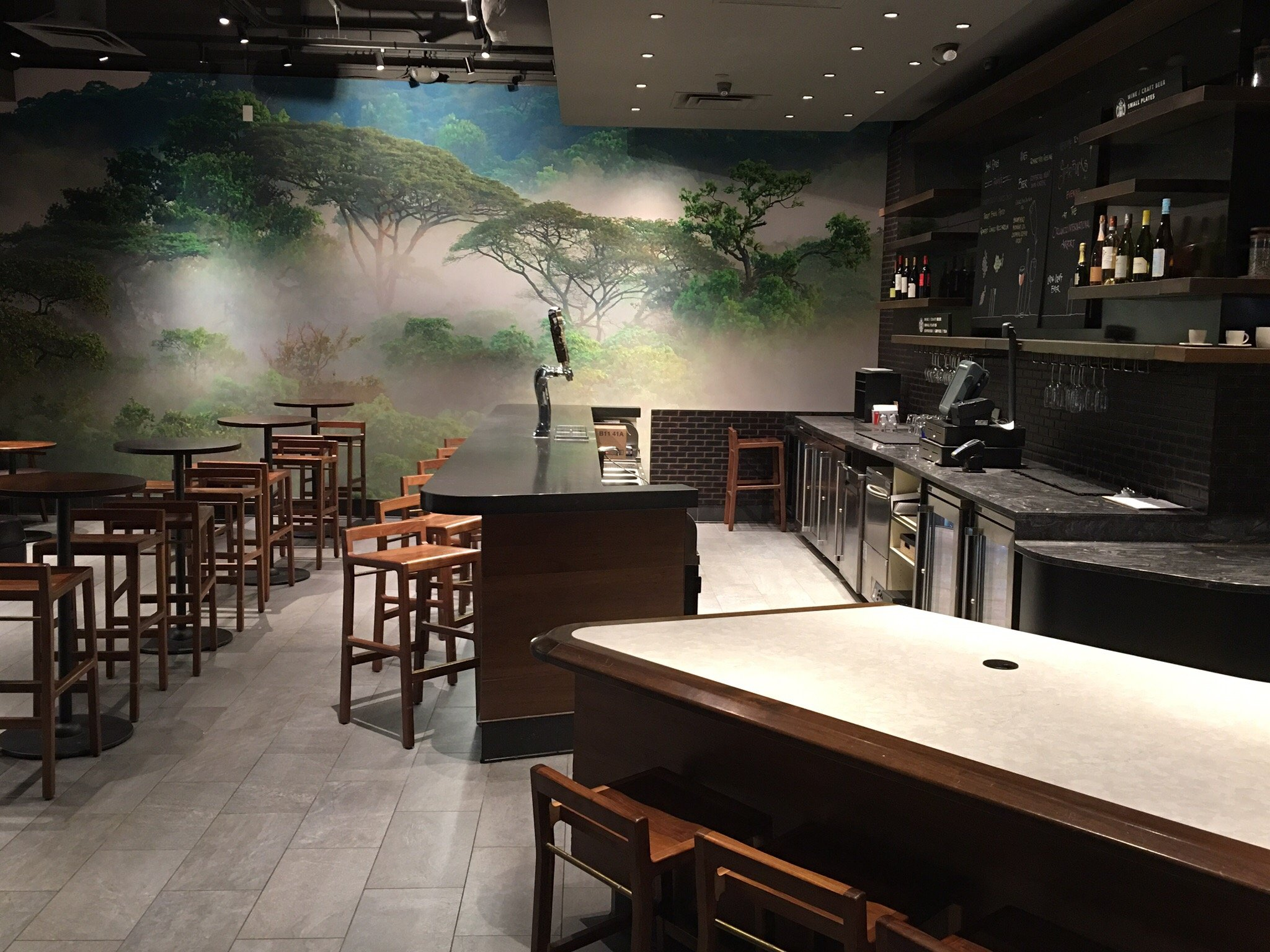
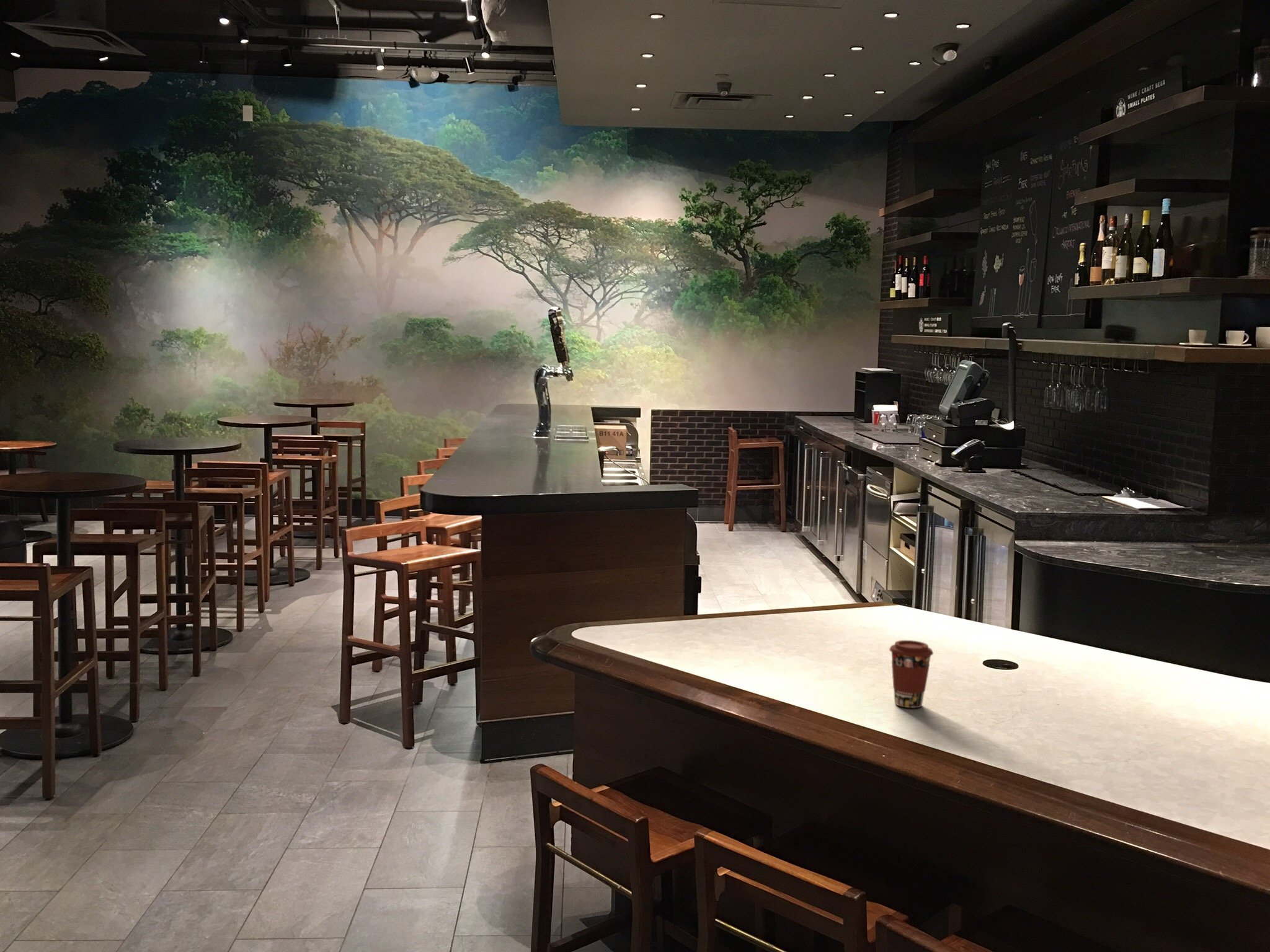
+ coffee cup (910, 674)
